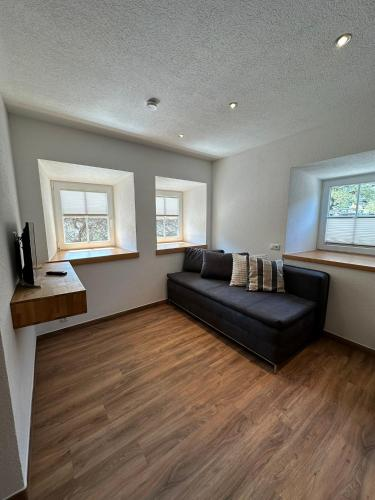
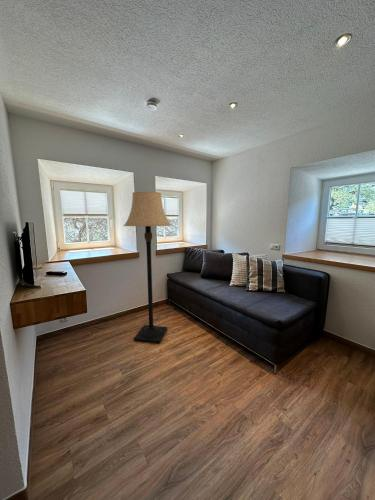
+ lamp (149, 267)
